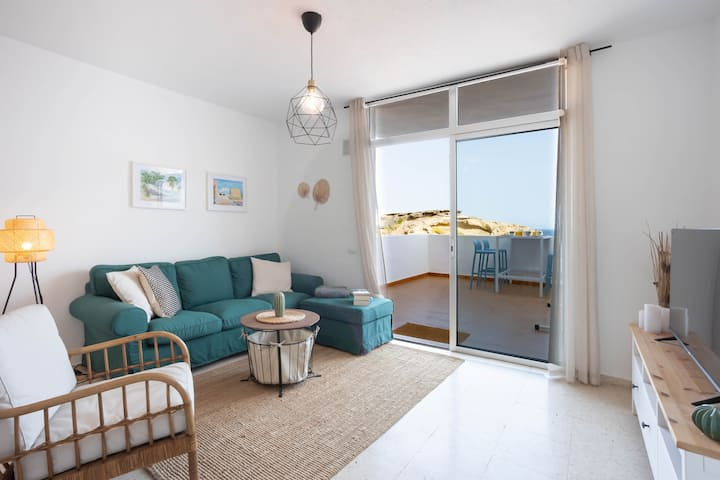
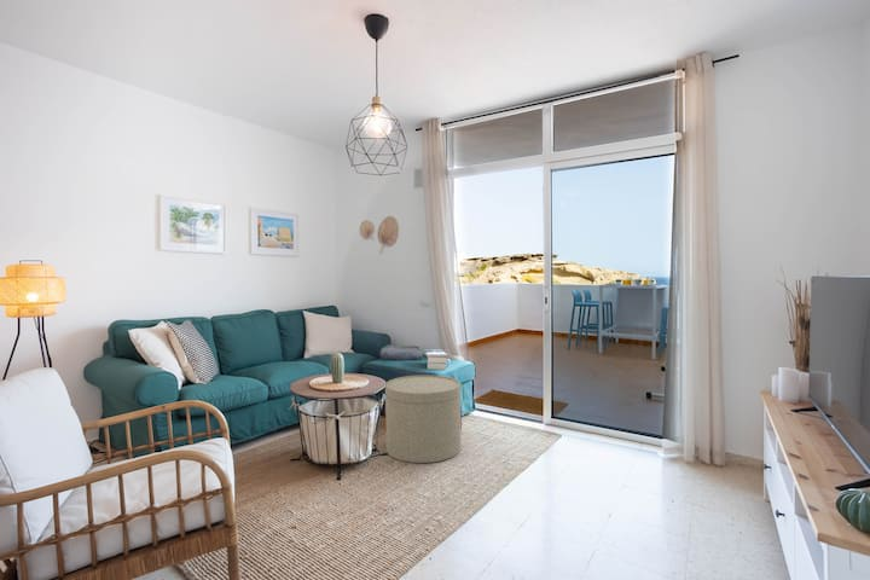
+ side table (423, 414)
